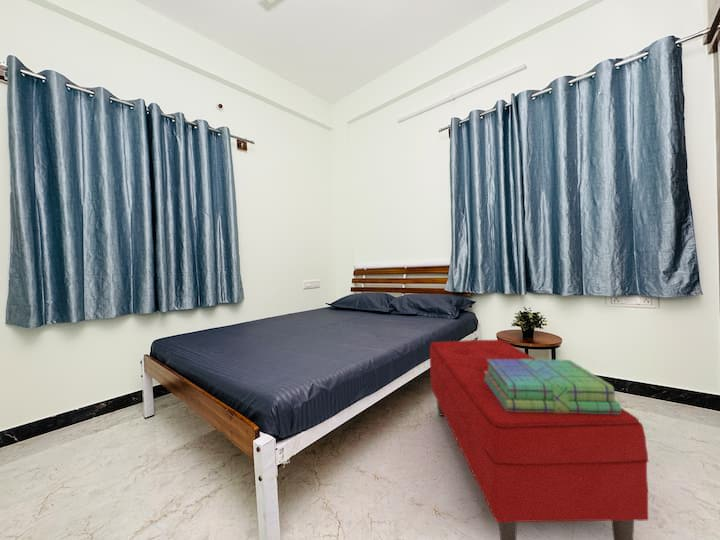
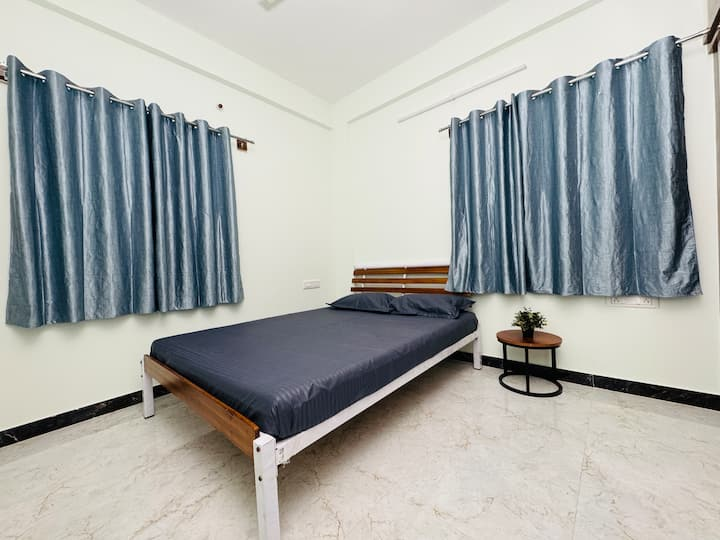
- bench (500, 414)
- stack of books (541, 382)
